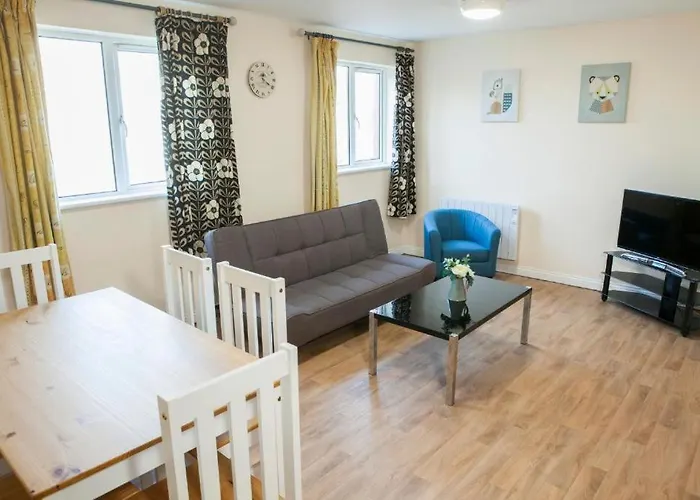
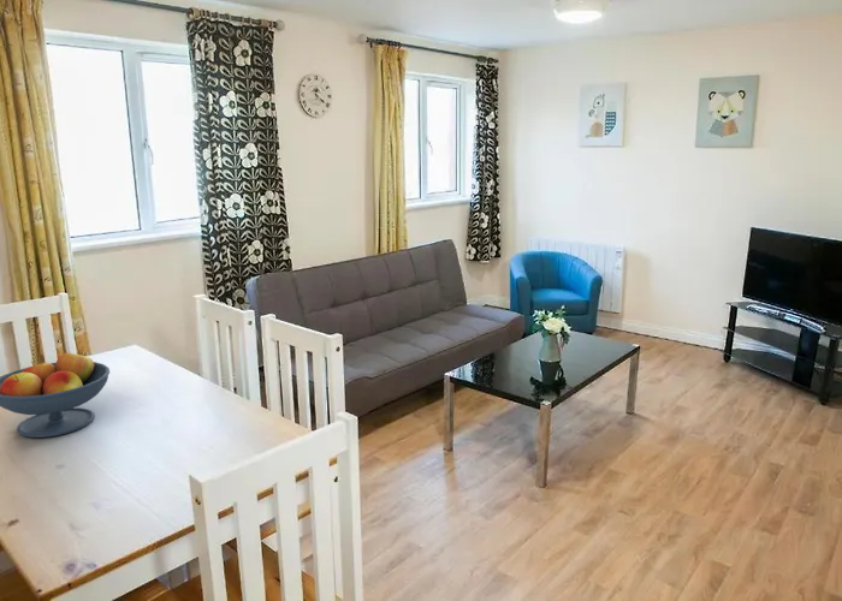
+ fruit bowl (52, 392)
